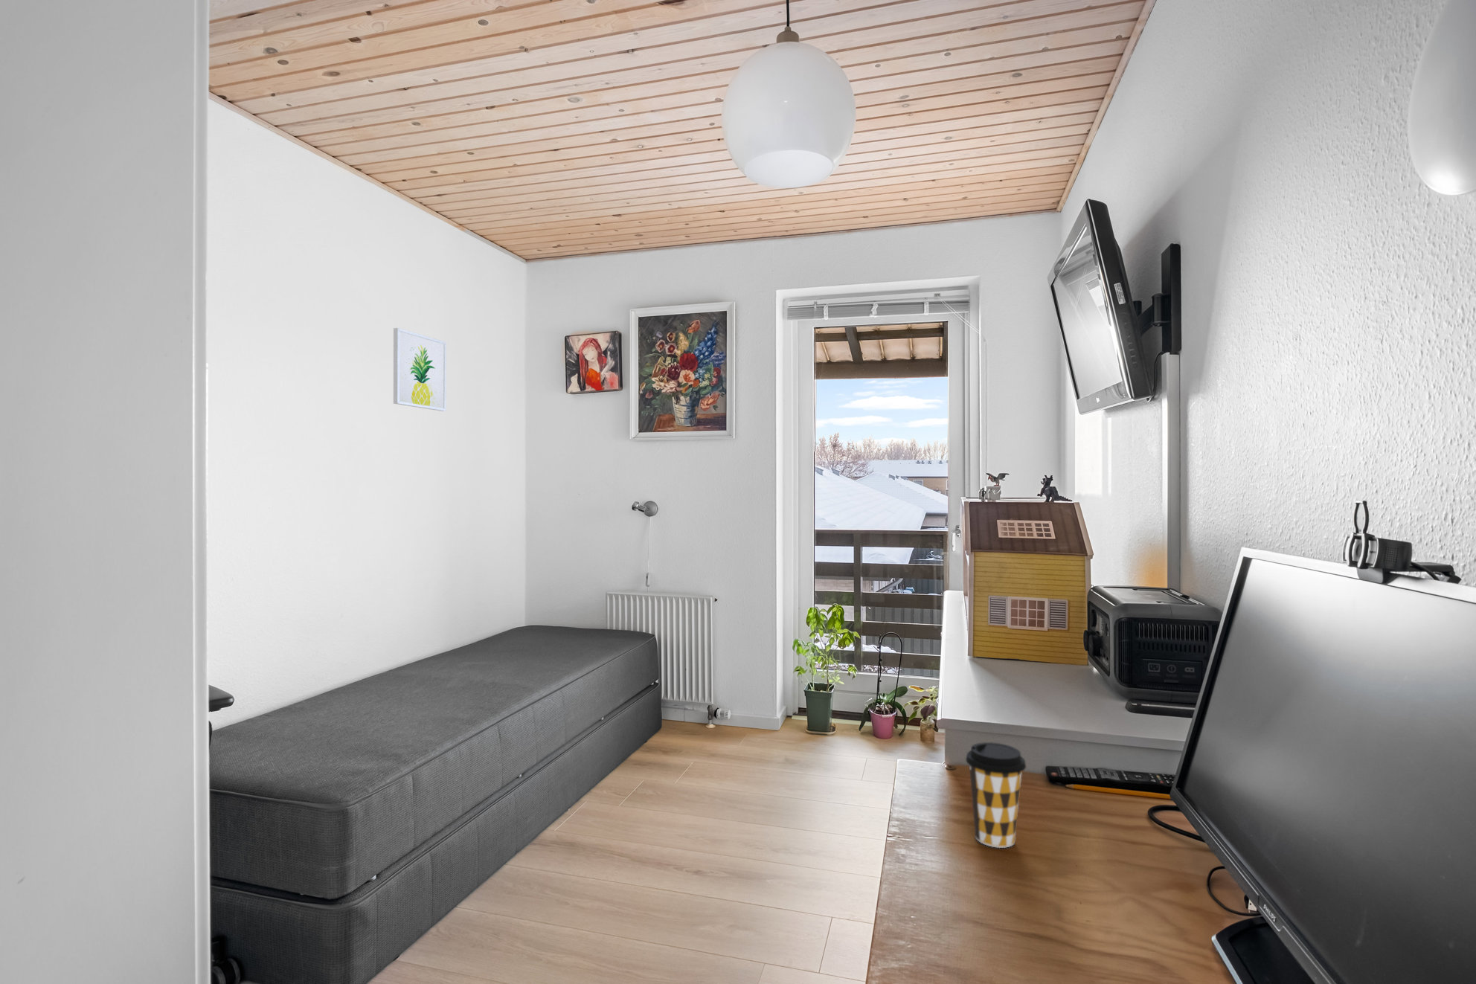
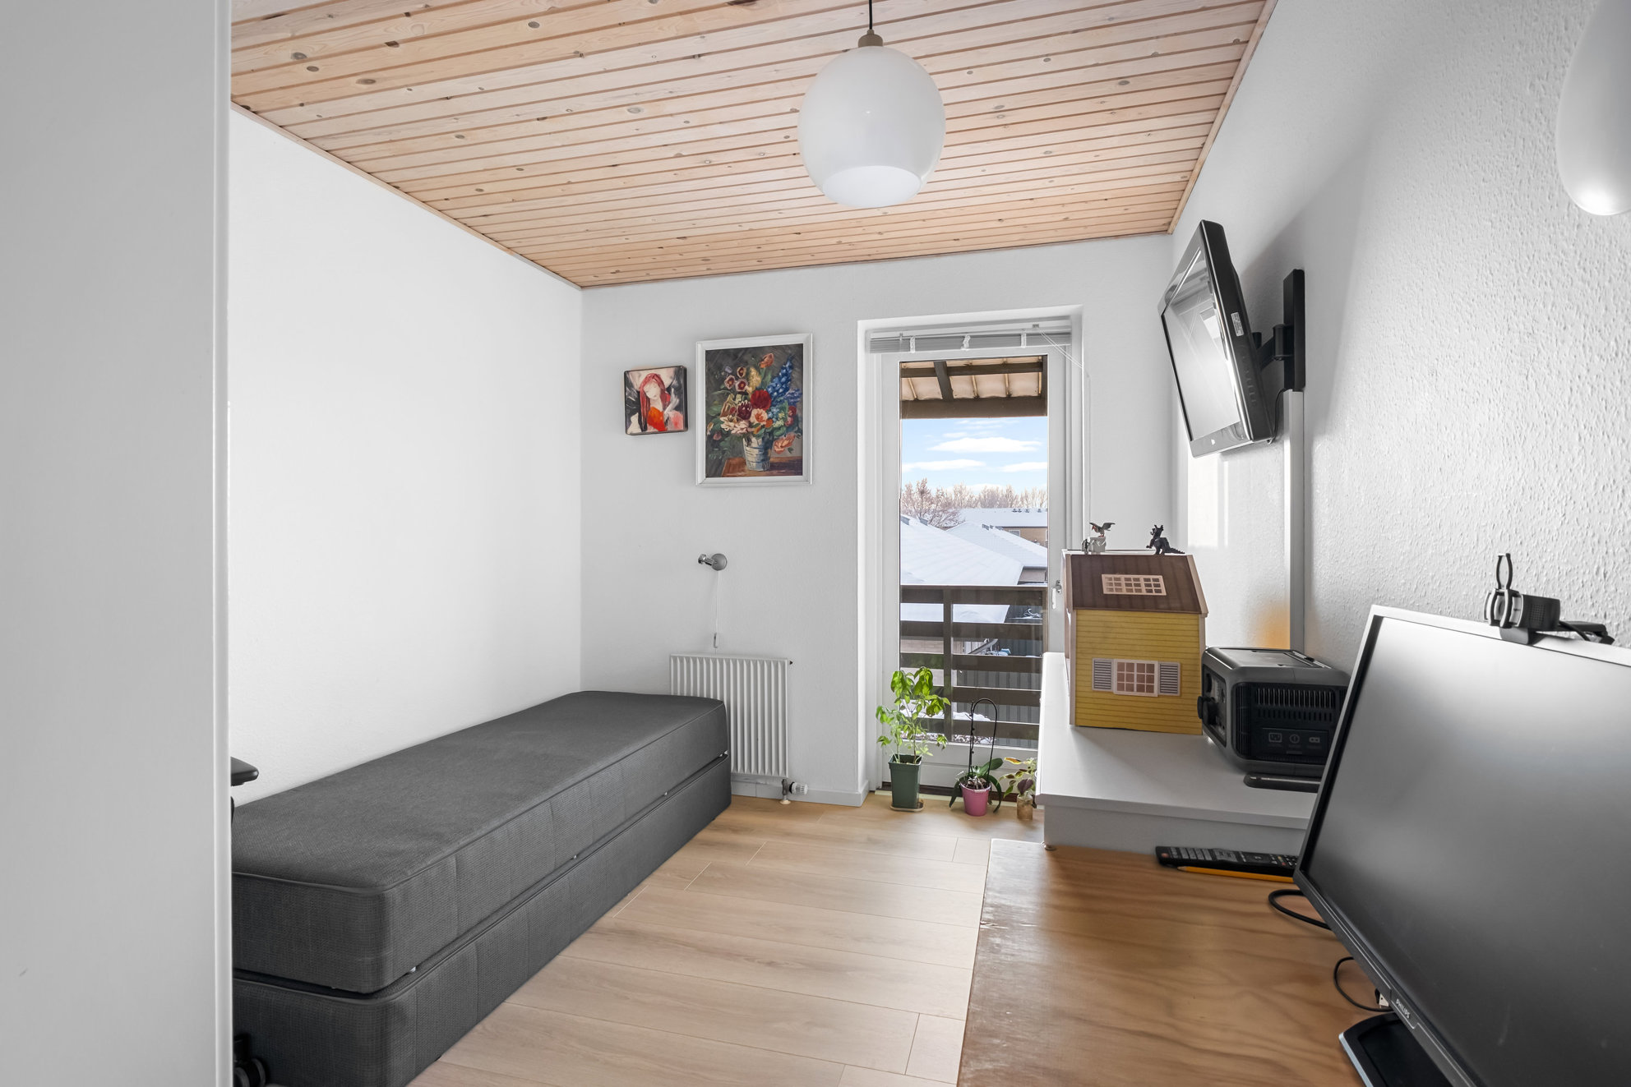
- coffee cup (995, 794)
- wall art (421, 371)
